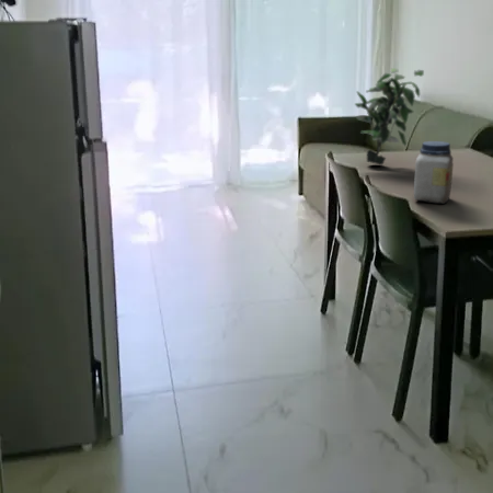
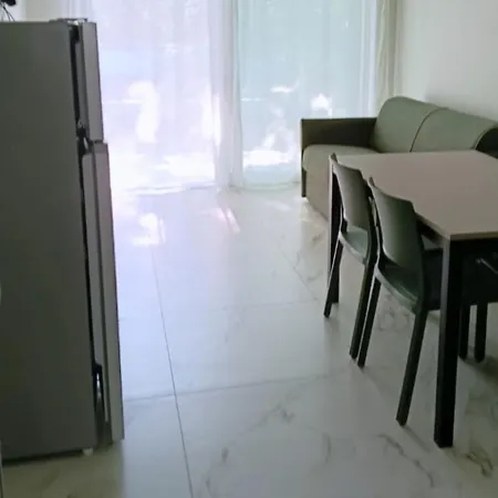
- jar (434, 171)
- potted plant (388, 116)
